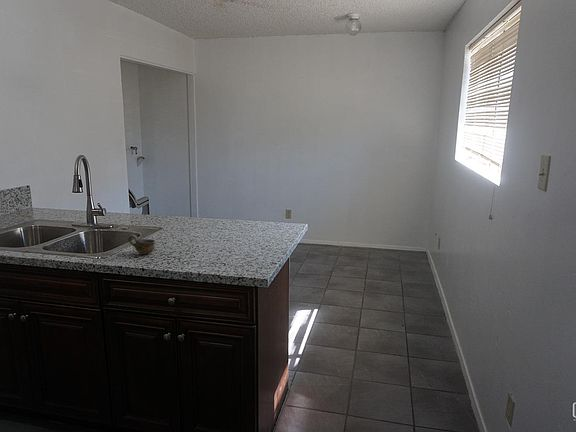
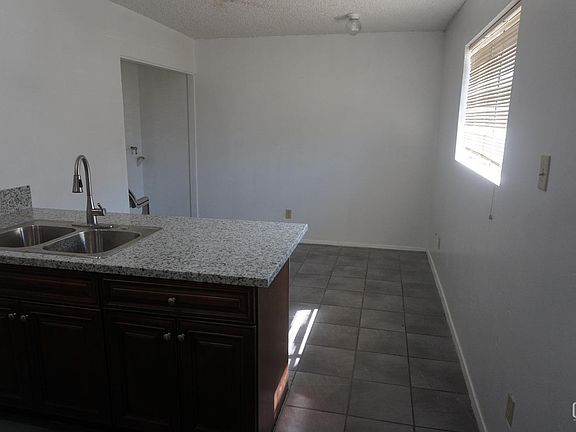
- cup (143, 243)
